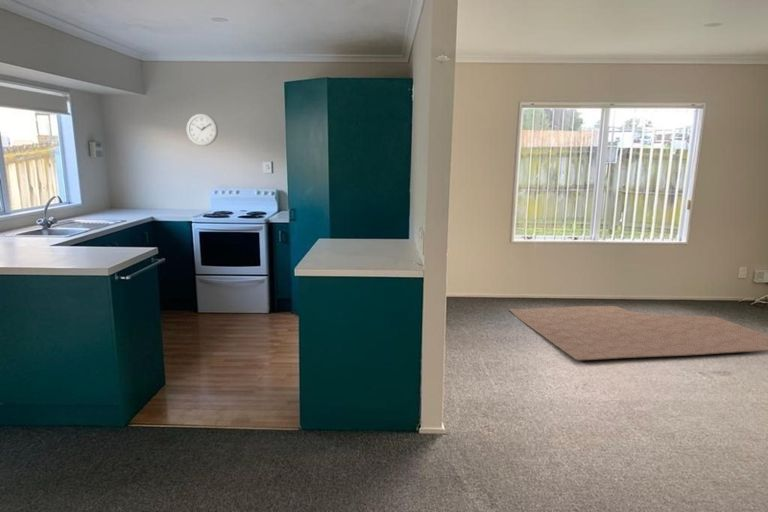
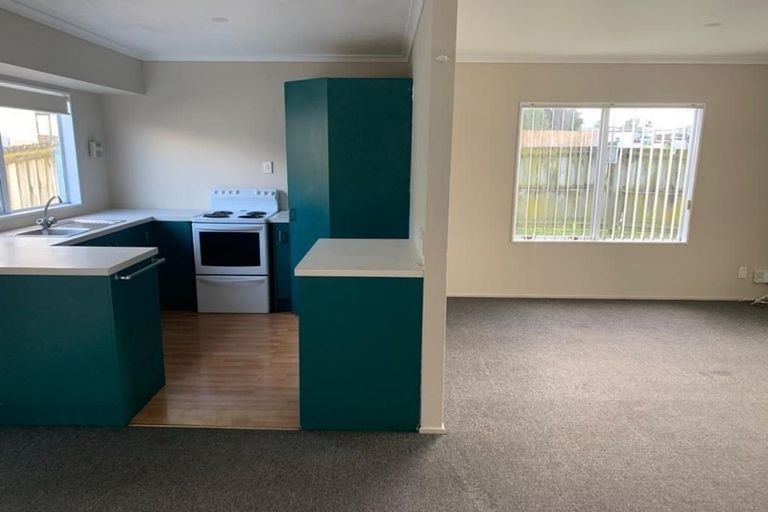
- wall clock (201, 129)
- rug (639, 326)
